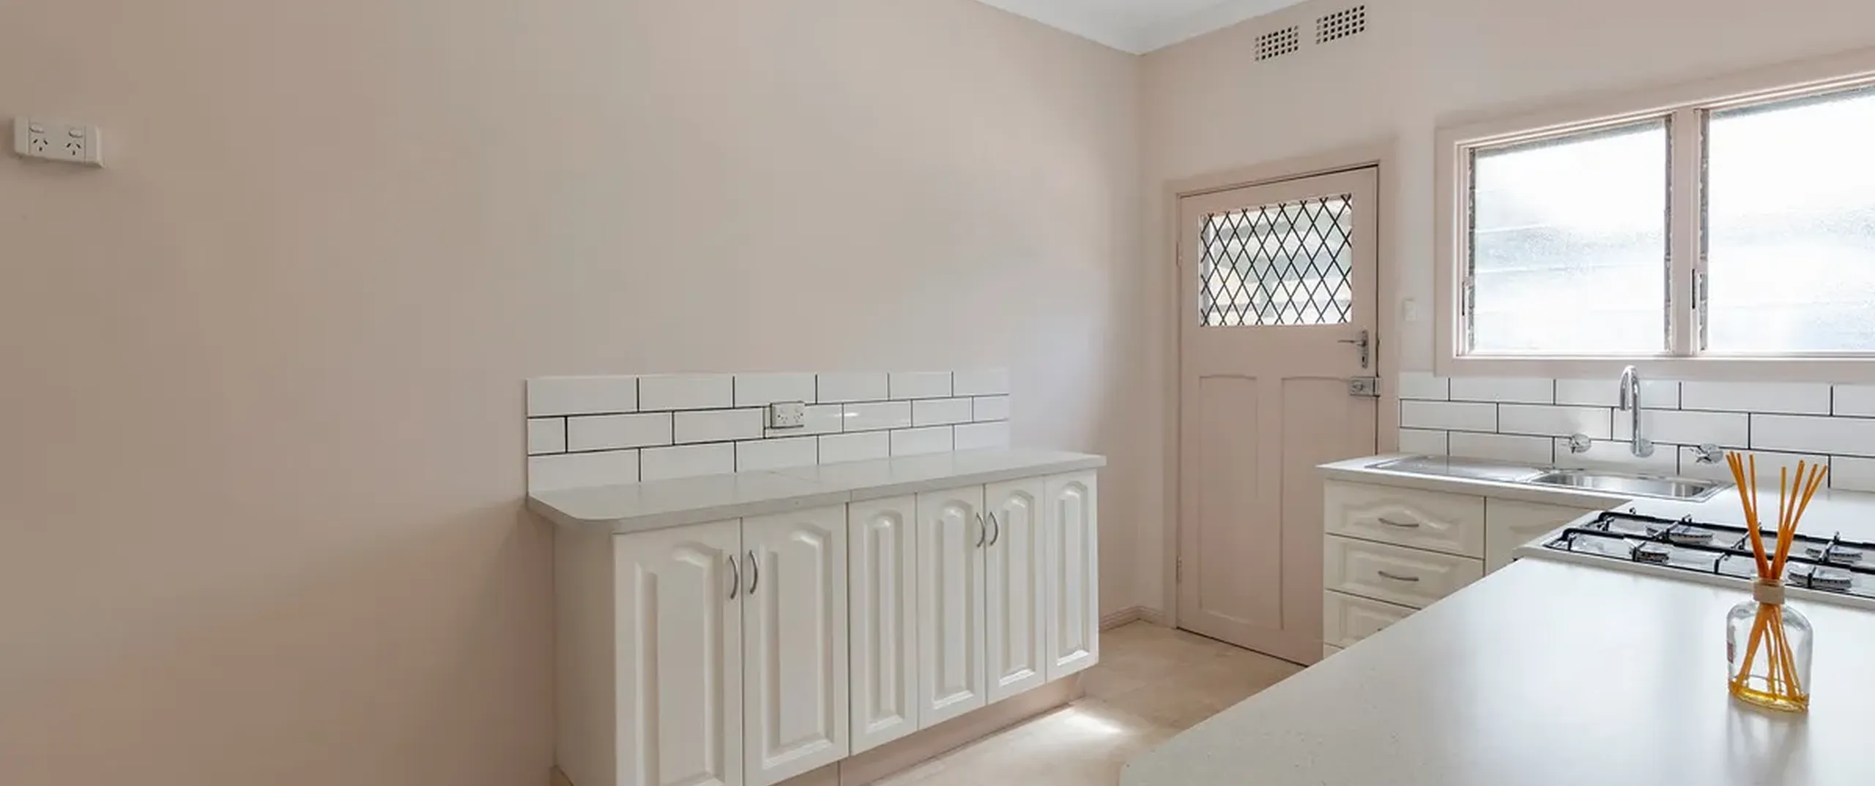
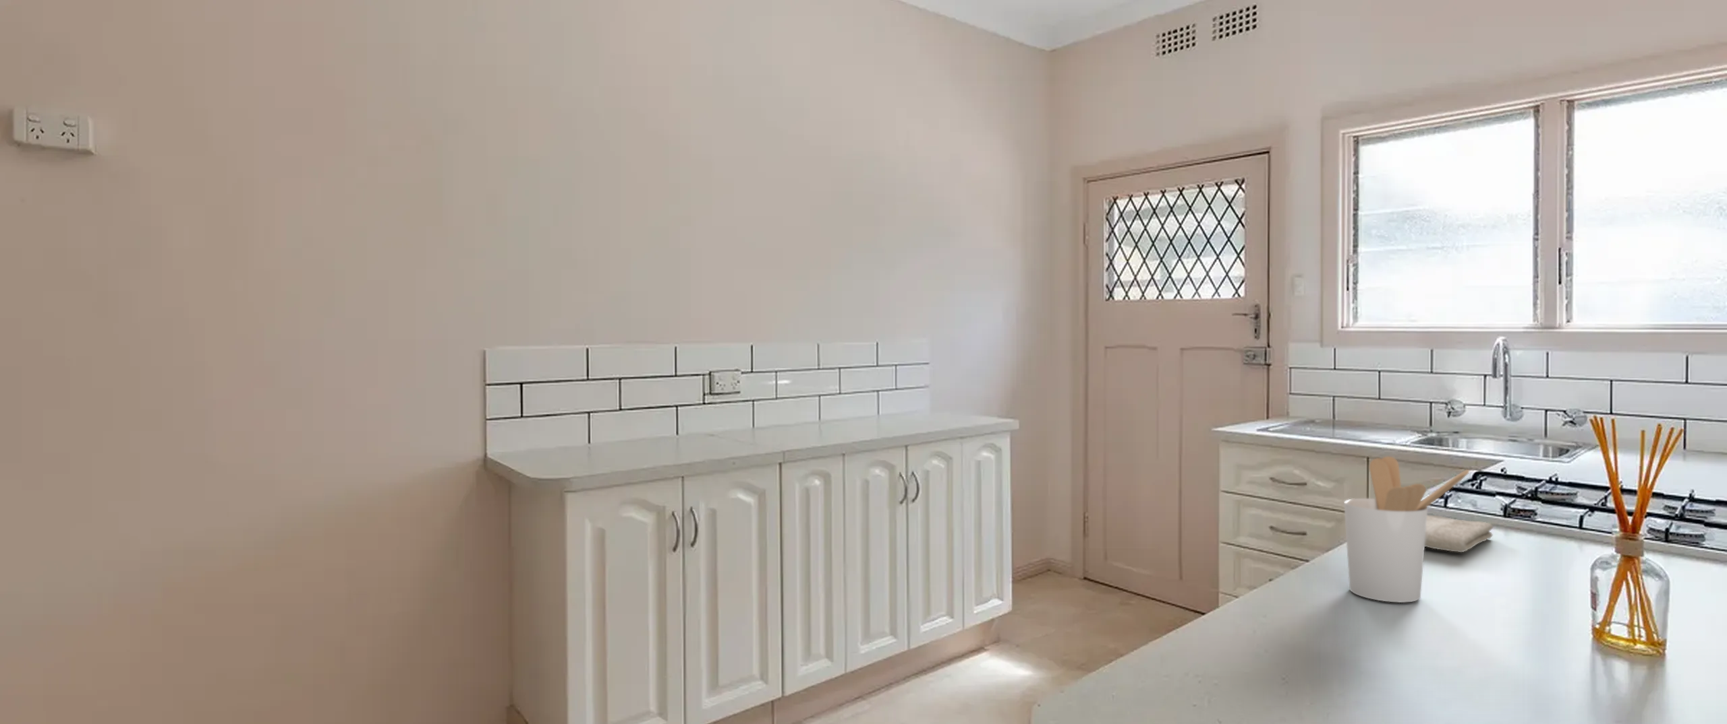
+ washcloth (1438, 530)
+ utensil holder (1408, 528)
